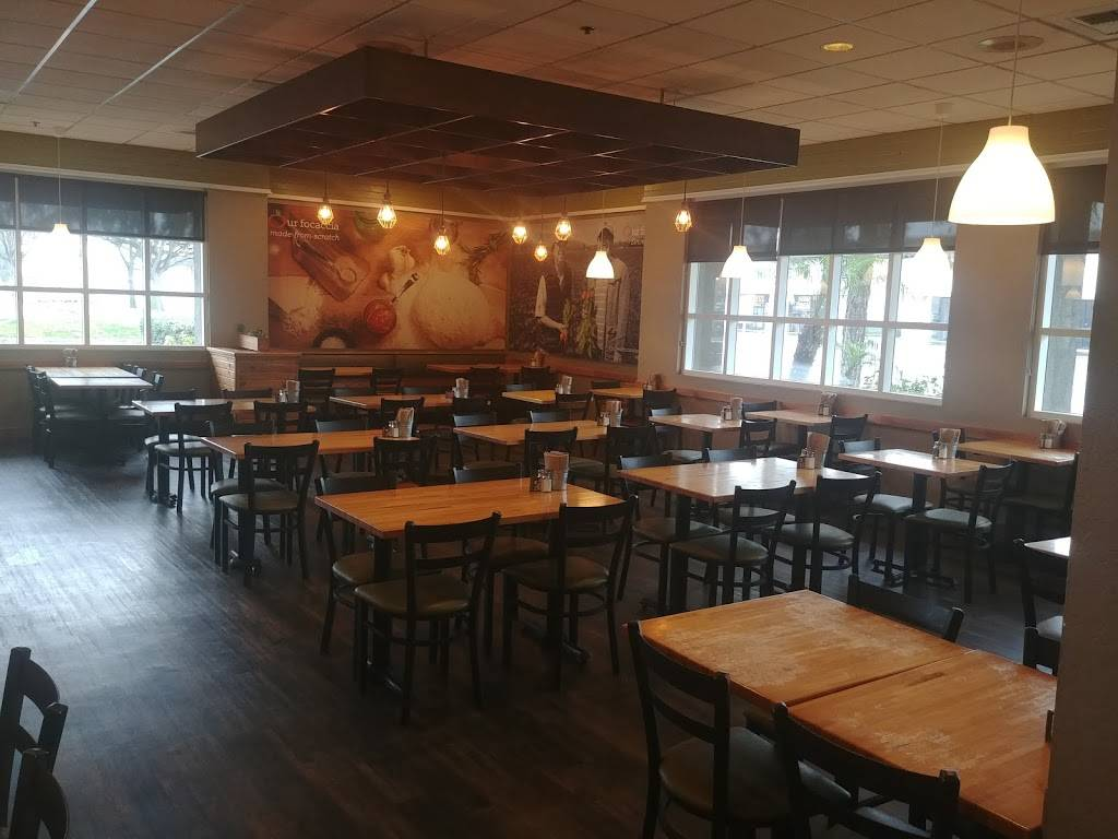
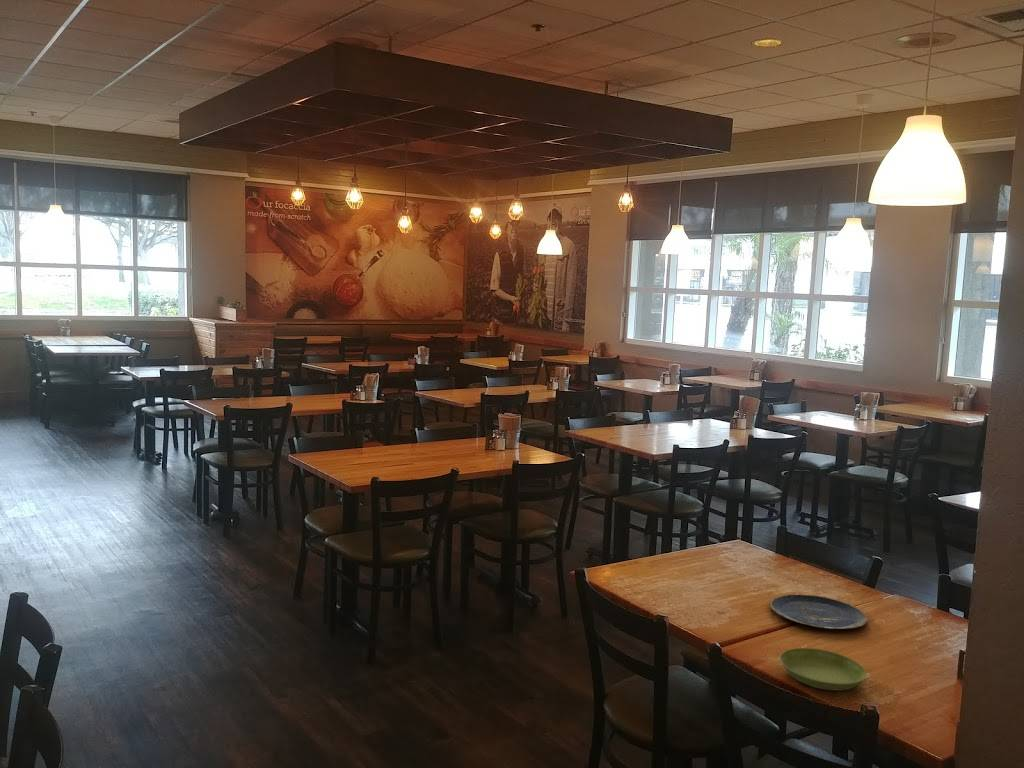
+ plate (817, 612)
+ saucer (822, 670)
